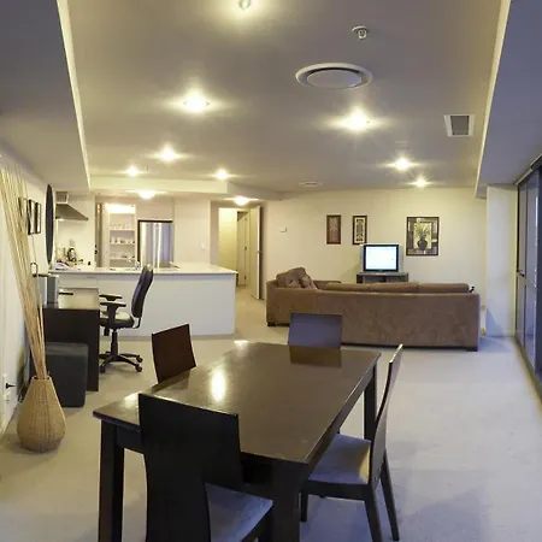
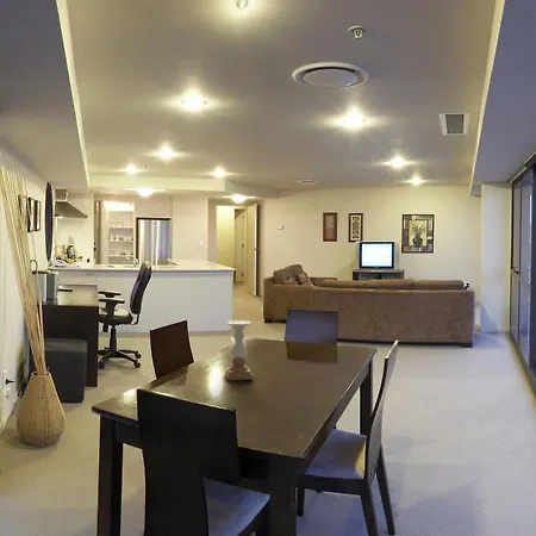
+ candle holder (238, 349)
